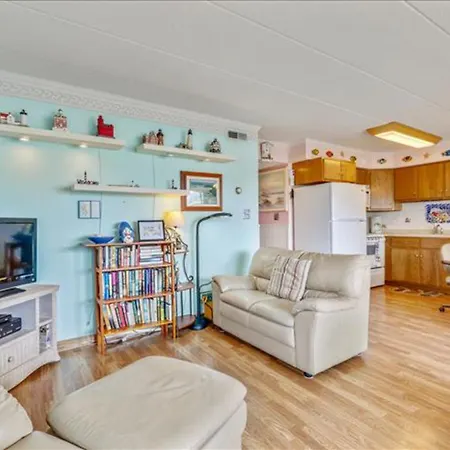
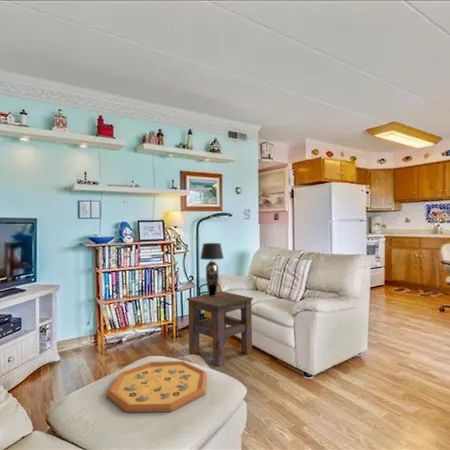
+ table lamp (212, 269)
+ decorative tray (159, 382)
+ side table (220, 325)
